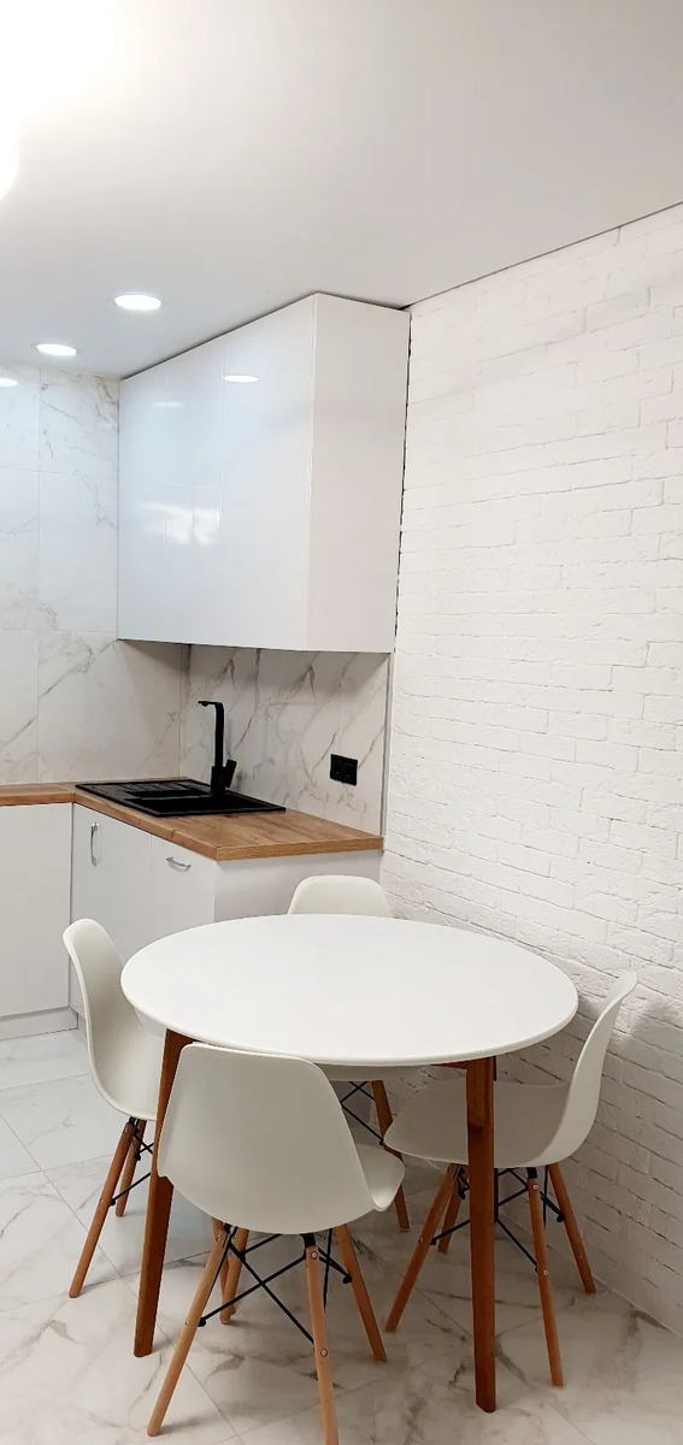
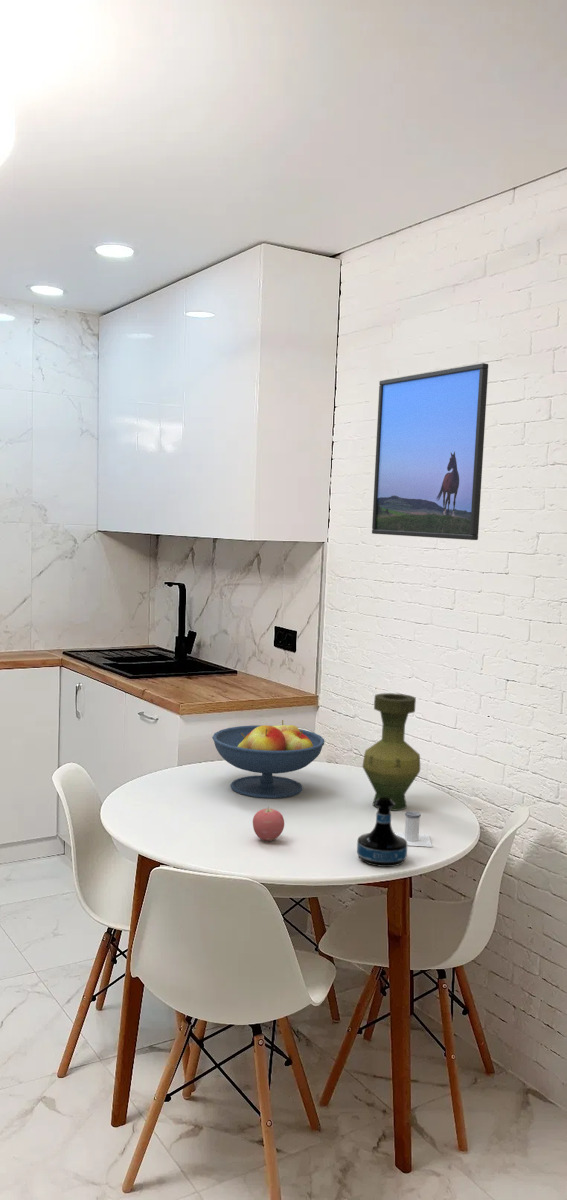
+ vase (392, 751)
+ fruit bowl (267, 753)
+ apple (268, 823)
+ salt shaker (412, 826)
+ tequila bottle (383, 829)
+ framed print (425, 455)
